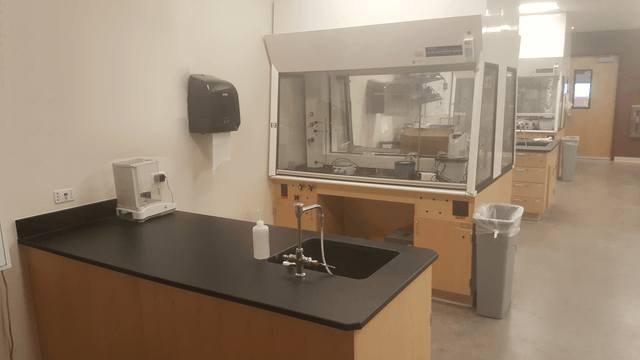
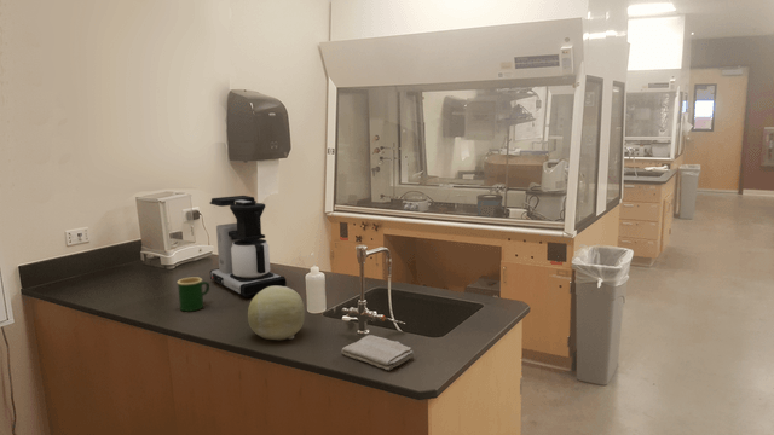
+ washcloth (377, 350)
+ fruit (276, 311)
+ mug (195, 292)
+ coffee maker (244, 243)
